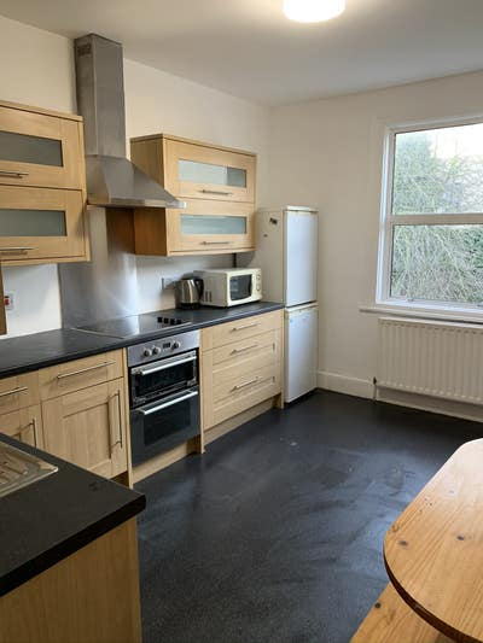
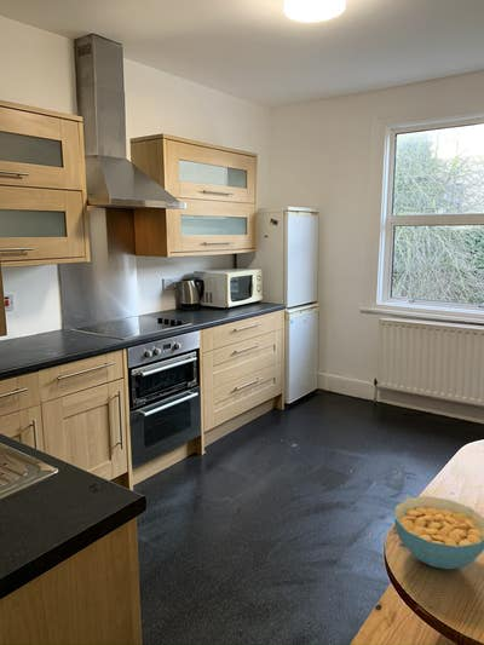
+ cereal bowl (438, 539)
